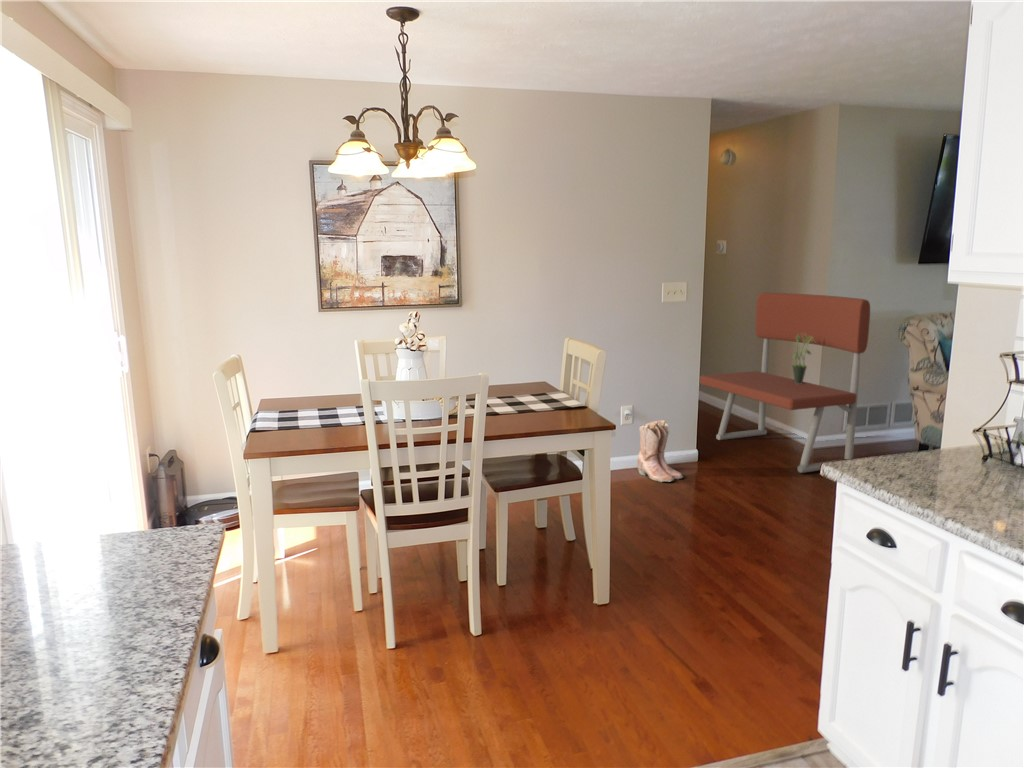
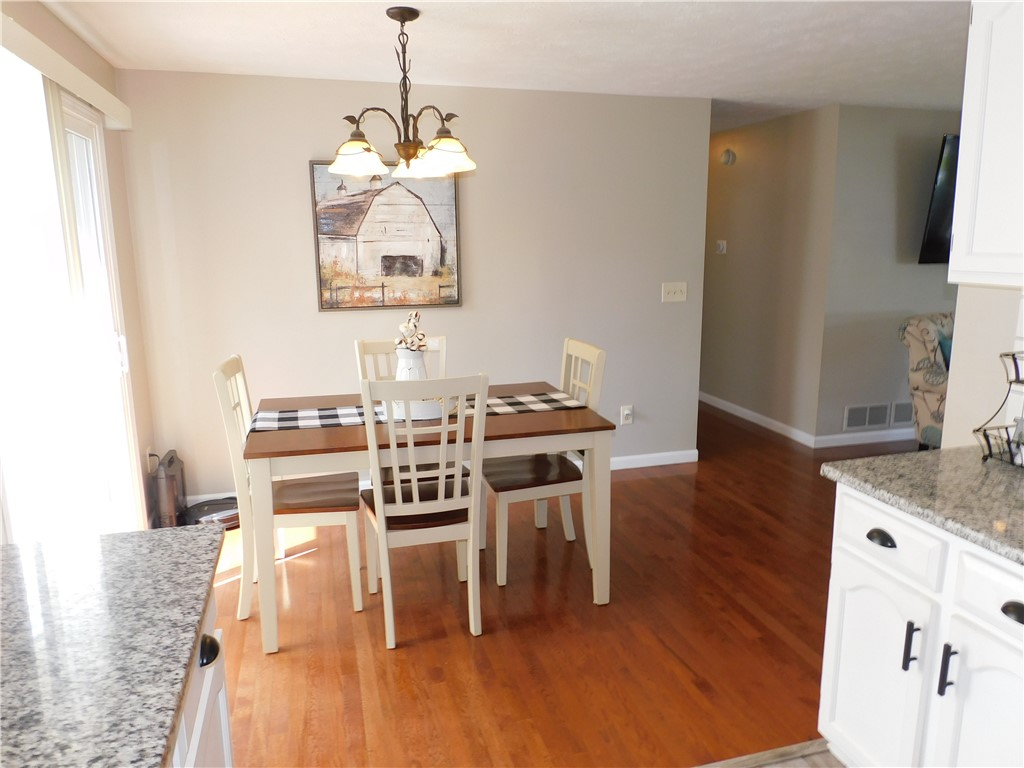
- boots (660, 449)
- bench (780, 376)
- potted plant (802, 358)
